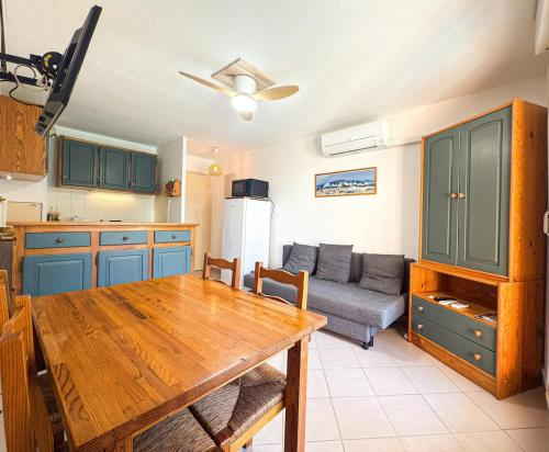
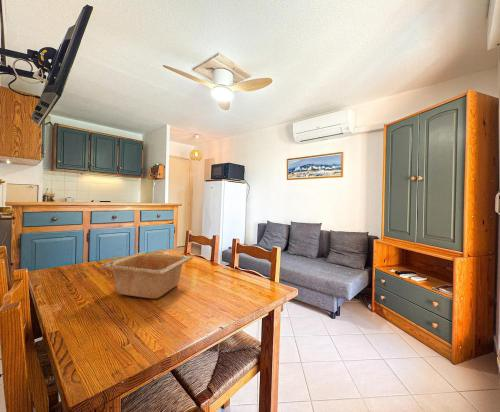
+ serving bowl (150, 274)
